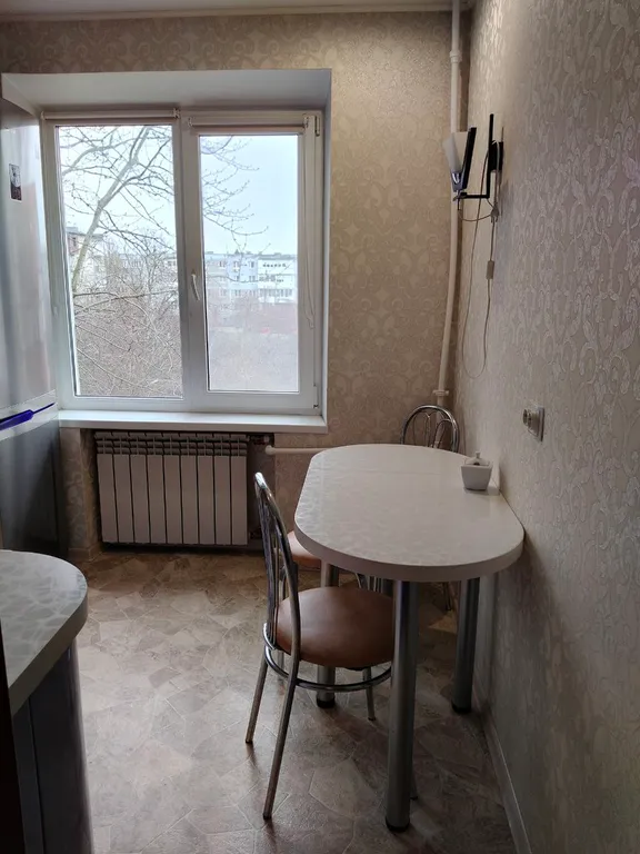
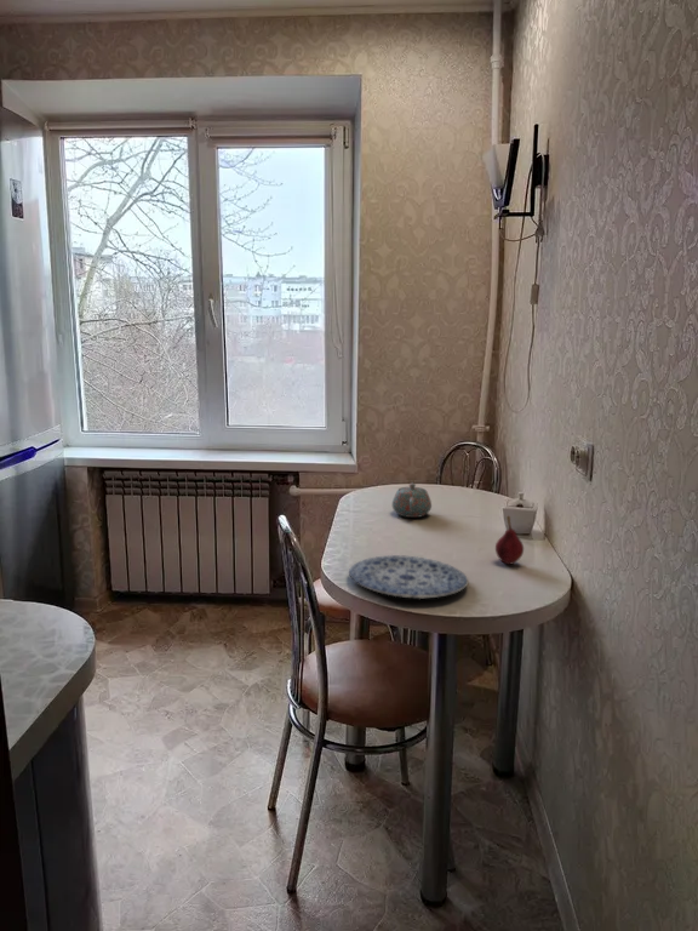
+ plate (407, 576)
+ teapot (411, 498)
+ fruit (509, 539)
